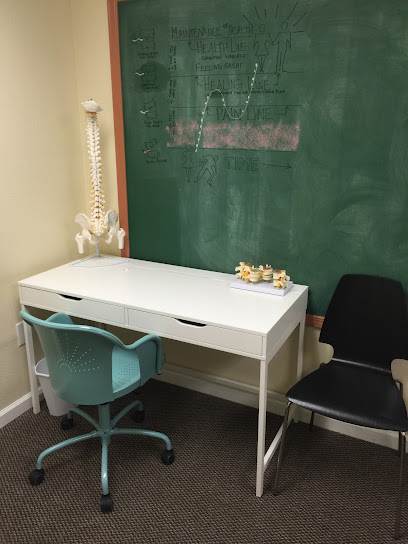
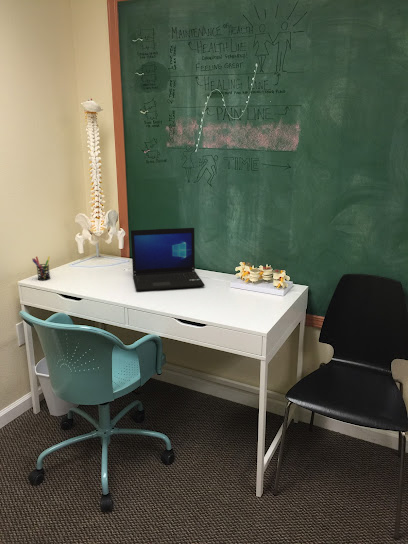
+ laptop (166, 257)
+ pen holder (43, 267)
